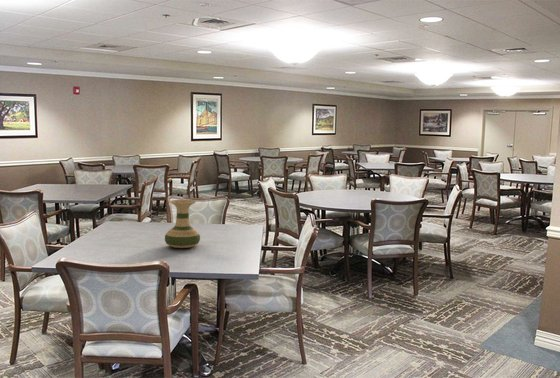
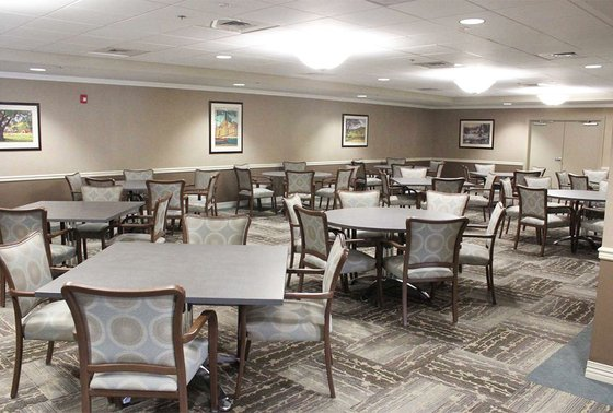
- vase (182, 224)
